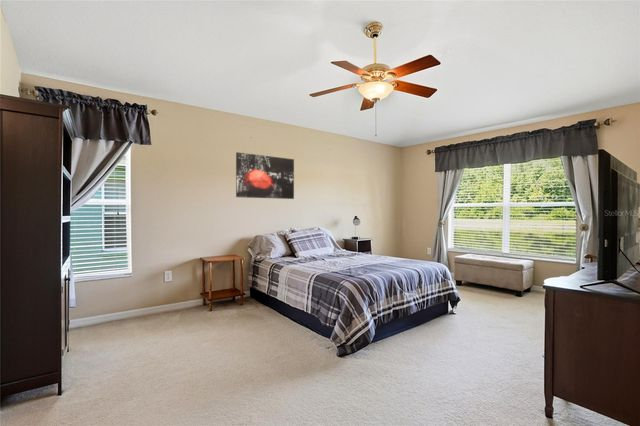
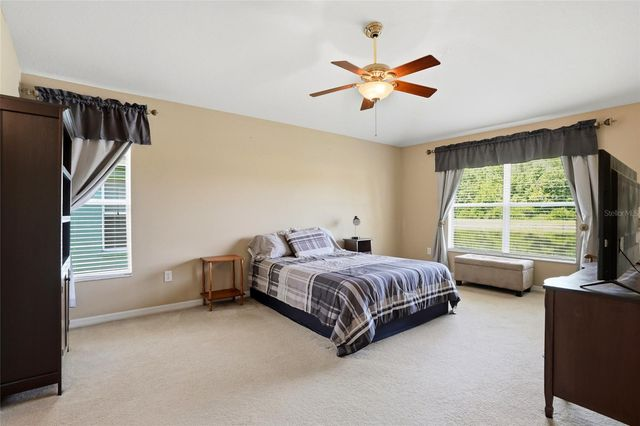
- wall art (266, 177)
